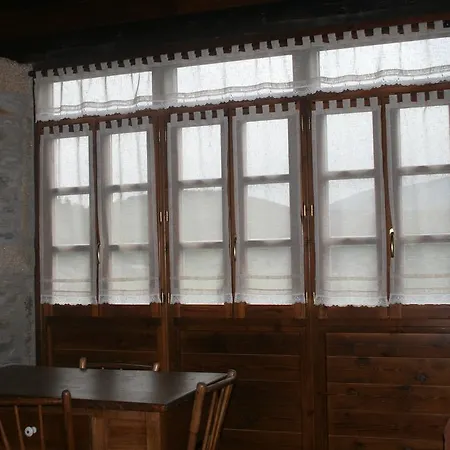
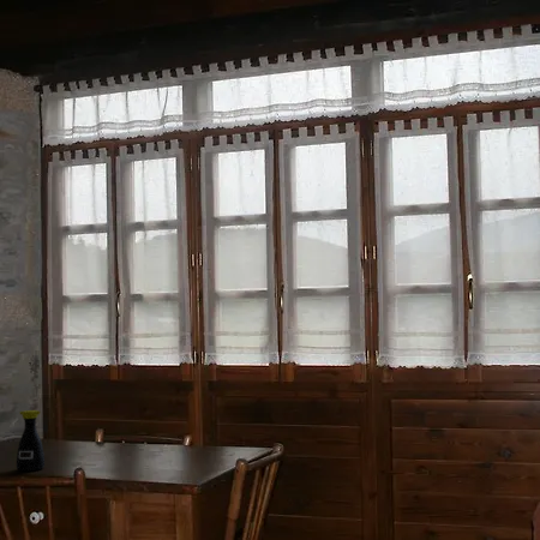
+ bottle (30, 439)
